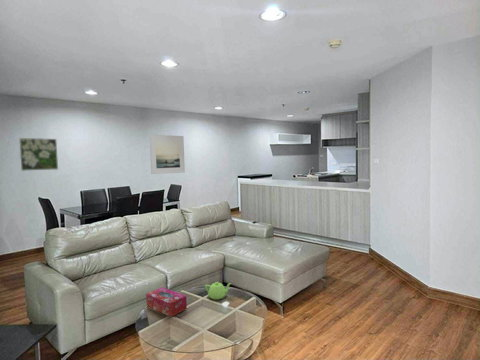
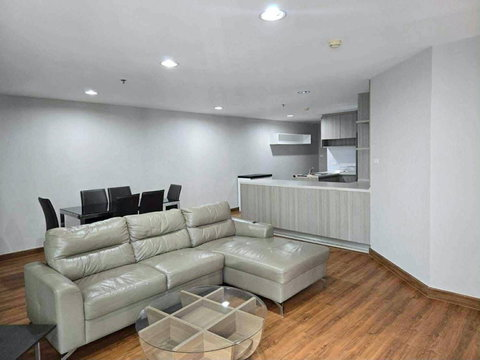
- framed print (39, 154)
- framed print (167, 154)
- tissue box (166, 301)
- teapot (218, 289)
